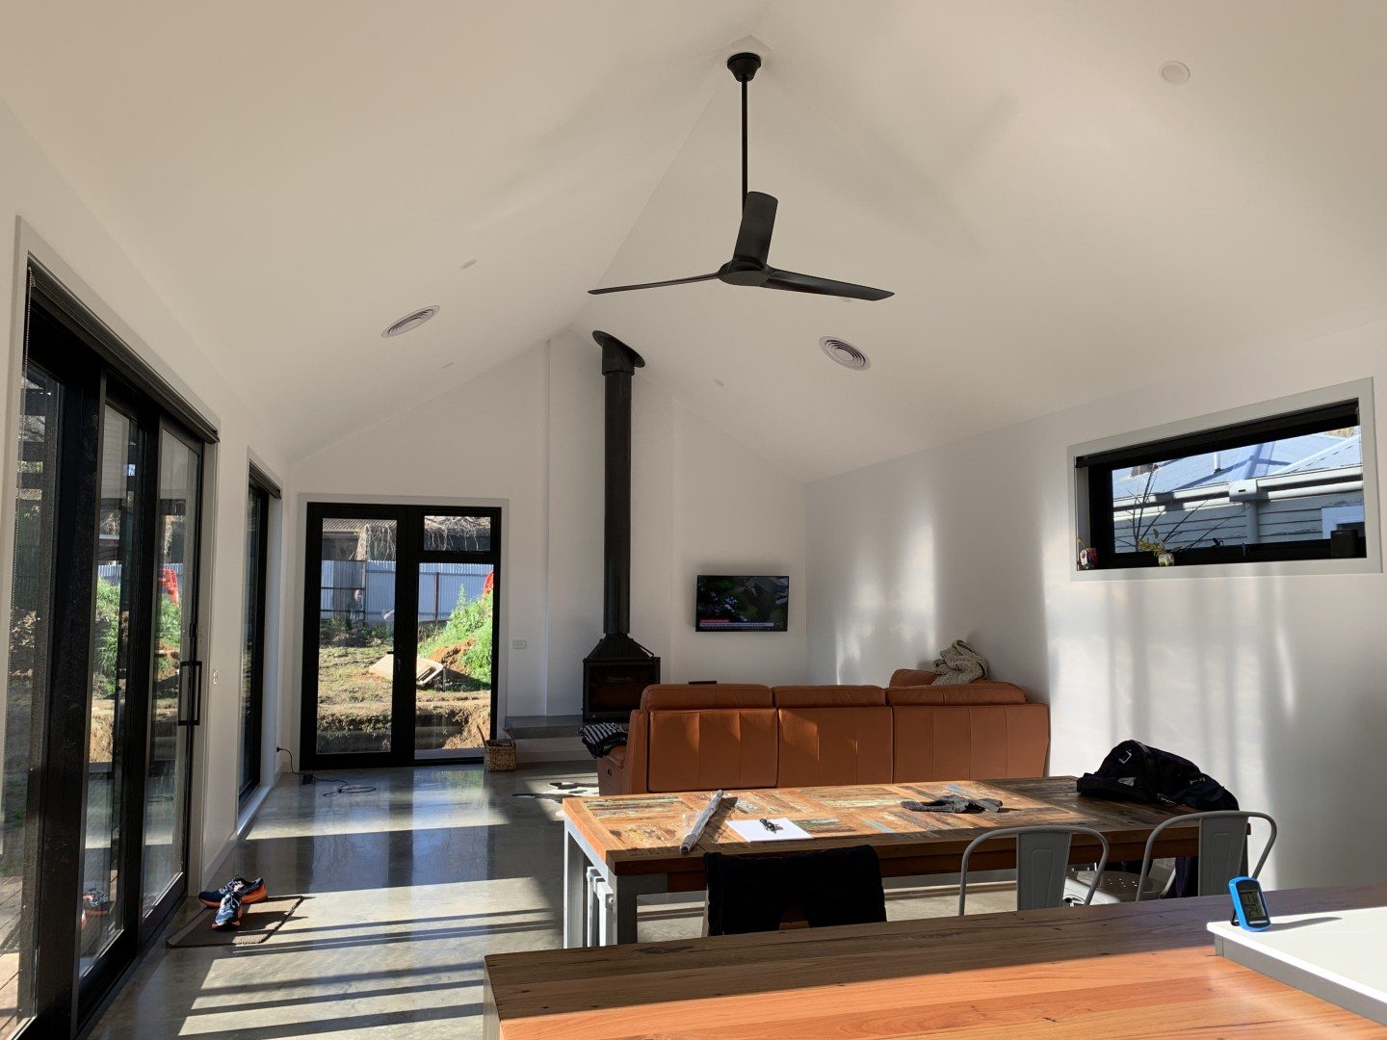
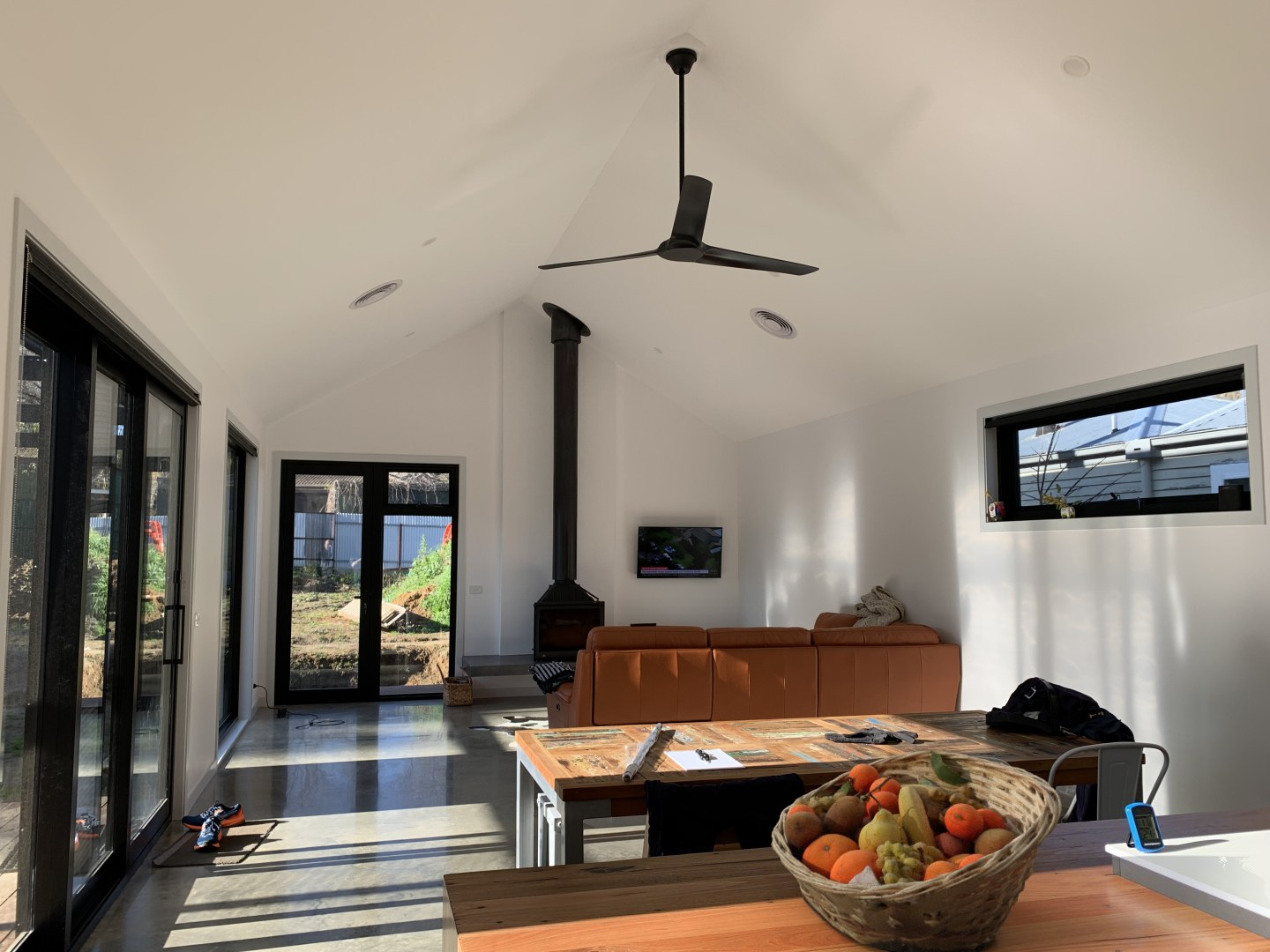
+ fruit basket (908, 839)
